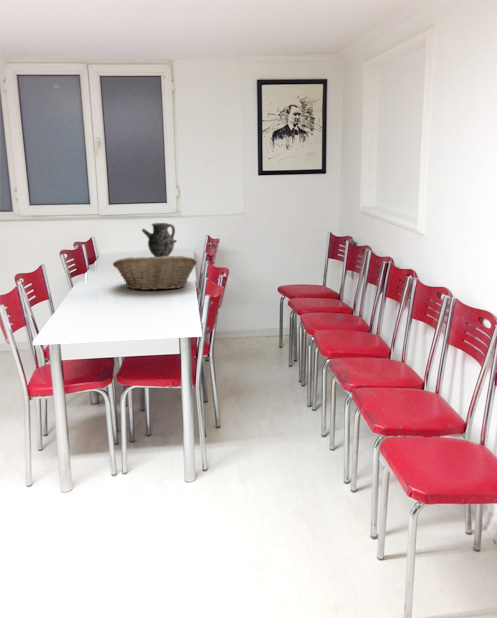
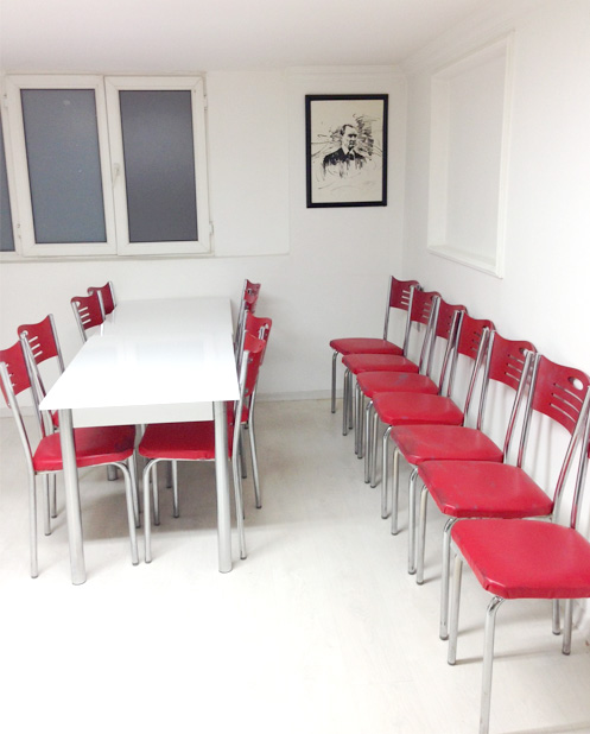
- ewer (160, 242)
- fruit basket (155, 269)
